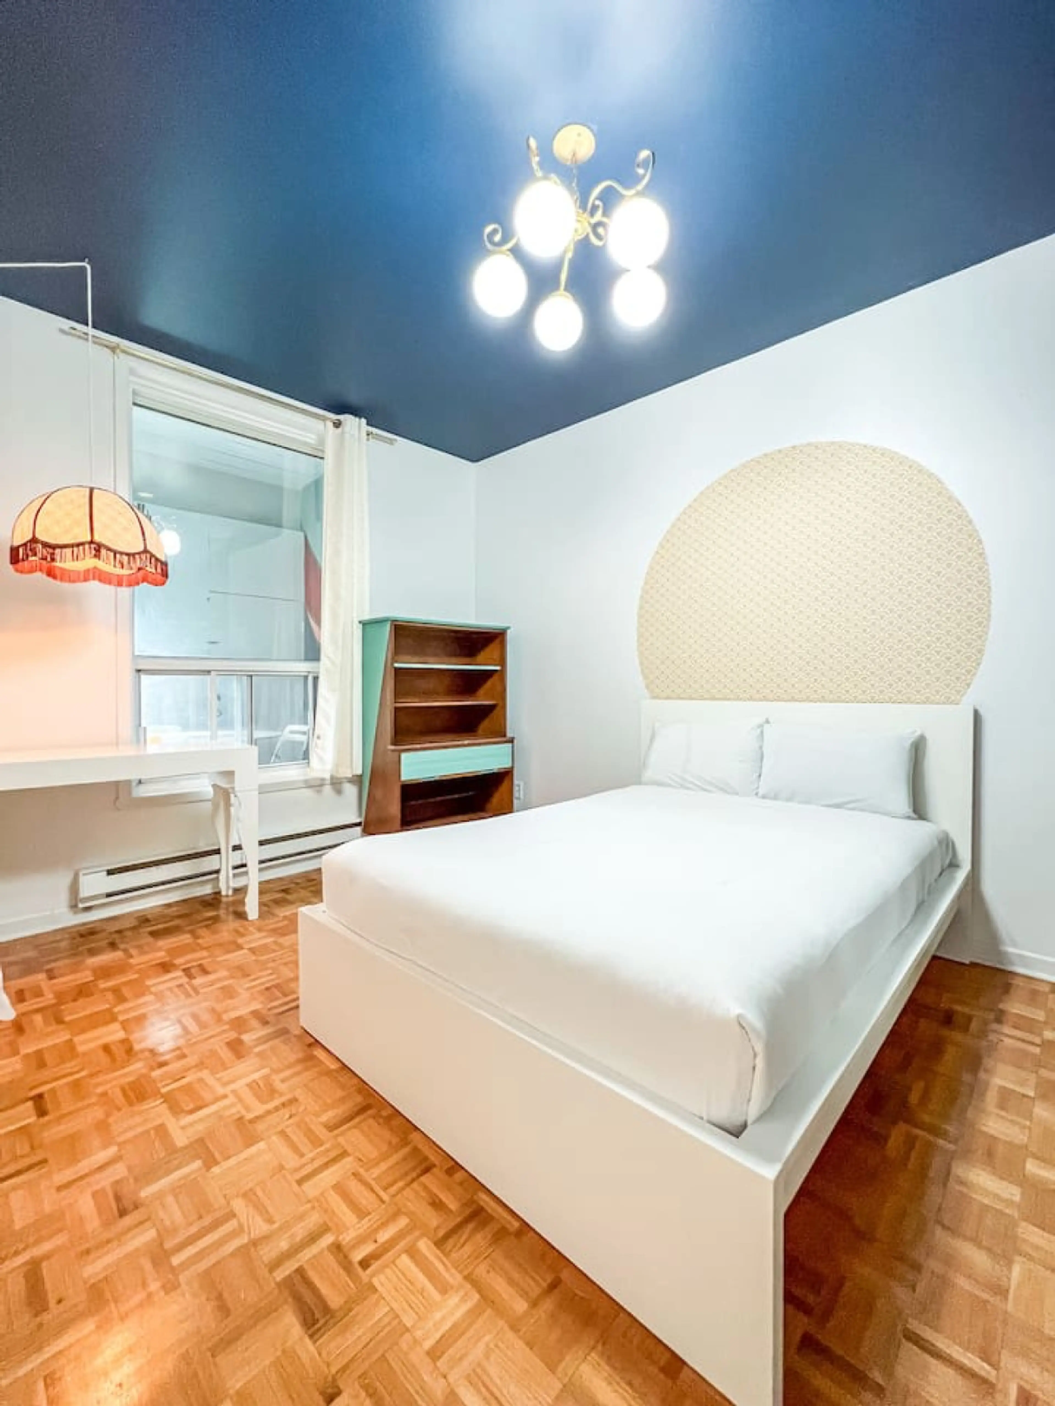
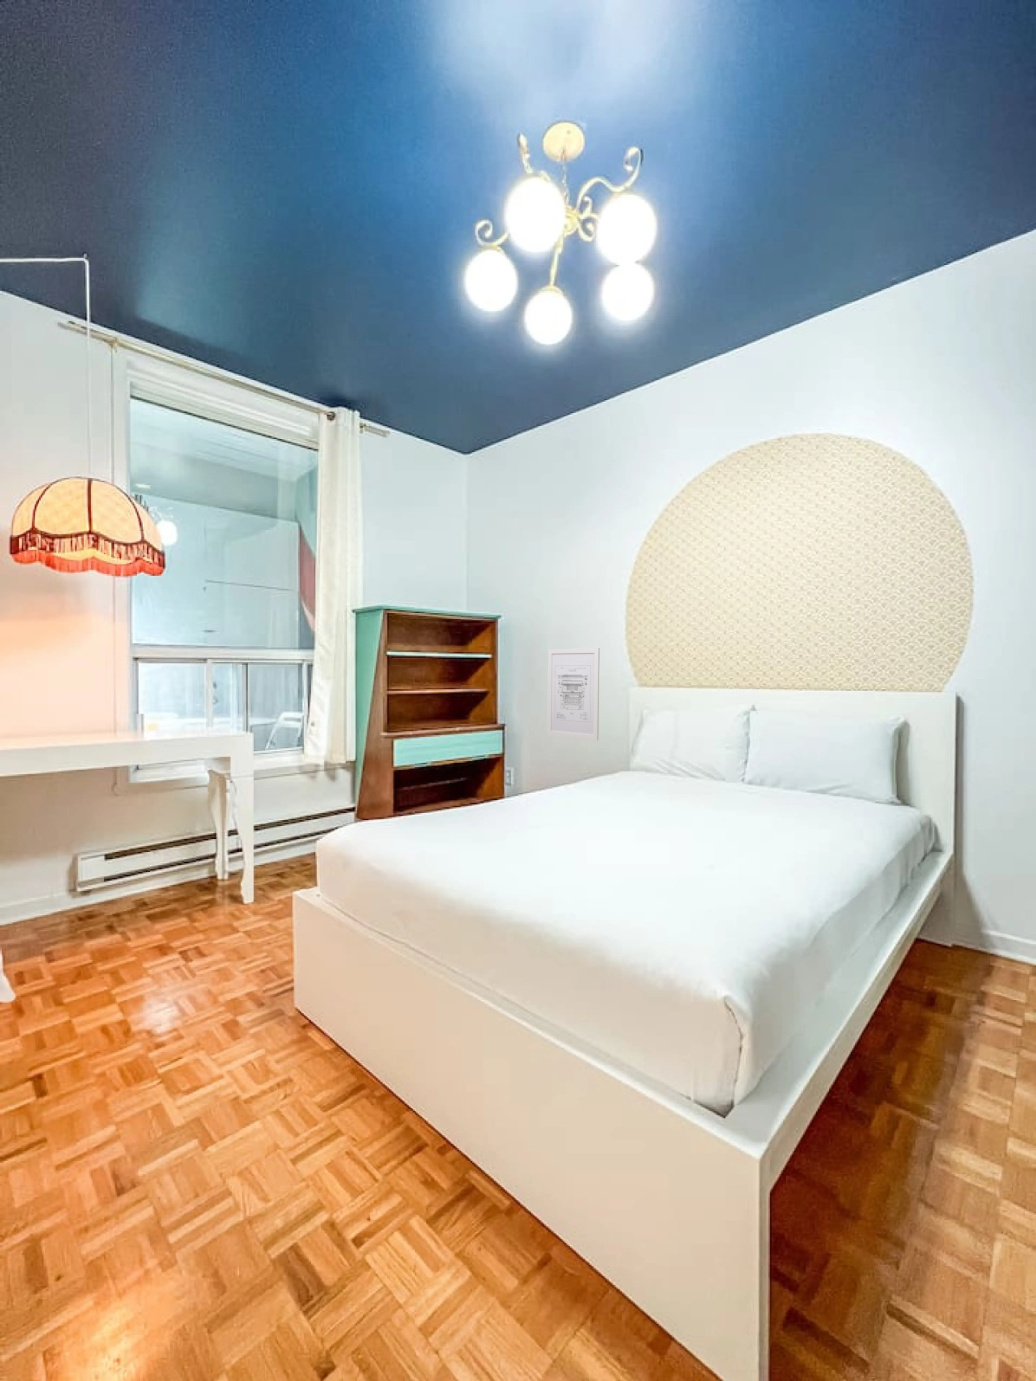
+ wall art (572, 693)
